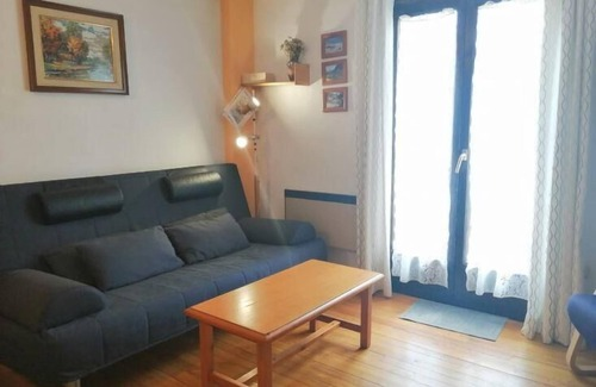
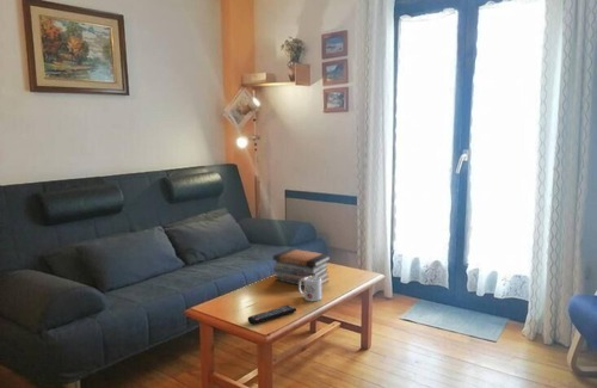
+ remote control (272, 314)
+ mug (309, 288)
+ book stack (301, 267)
